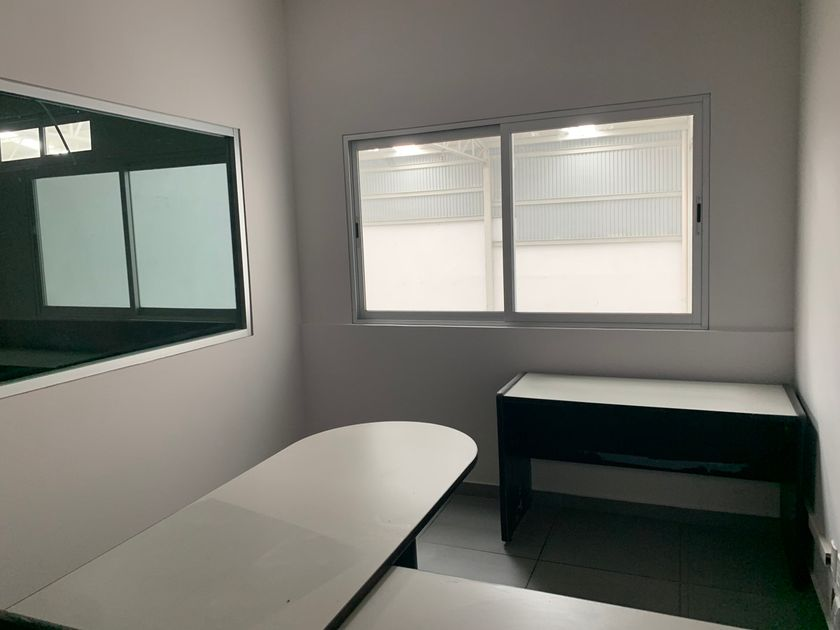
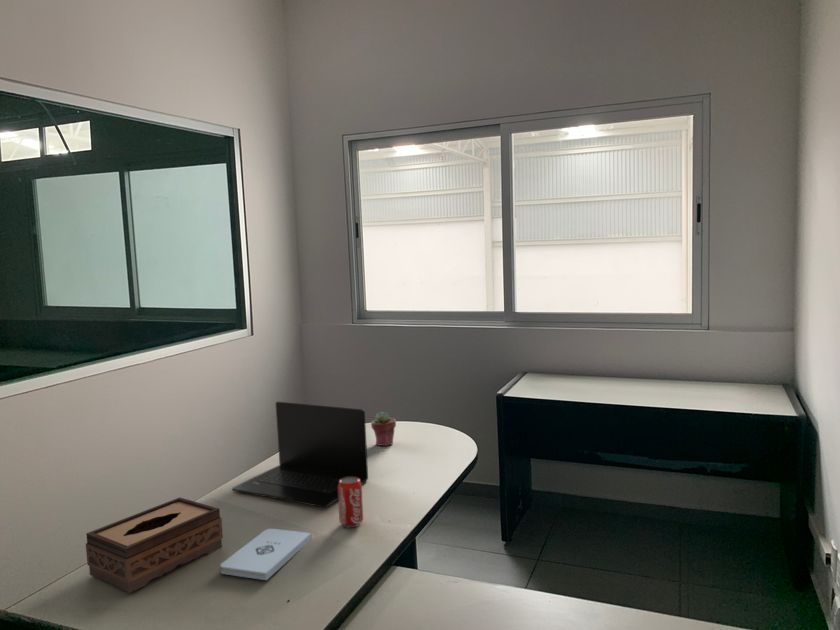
+ tissue box (157, 540)
+ notepad (267, 552)
+ beverage can (350, 502)
+ laptop (298, 449)
+ potted succulent (383, 427)
